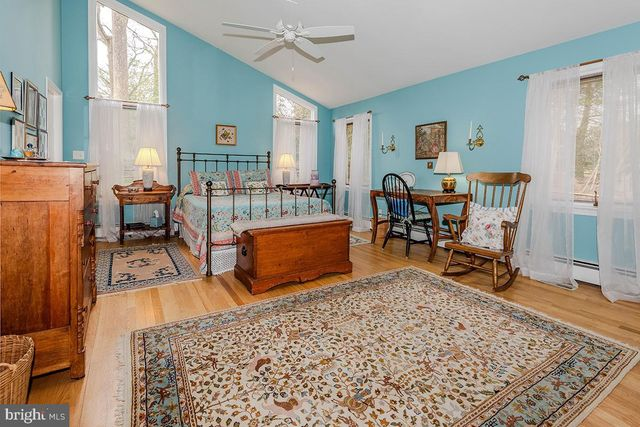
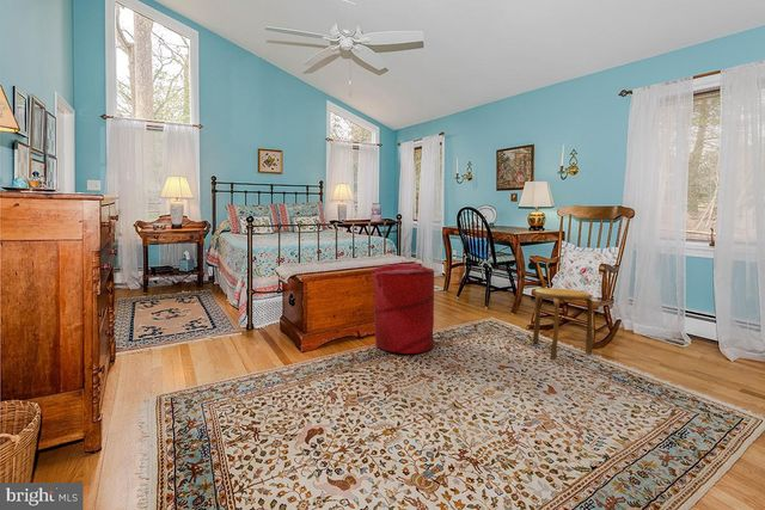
+ stool (557, 320)
+ laundry hamper (403, 305)
